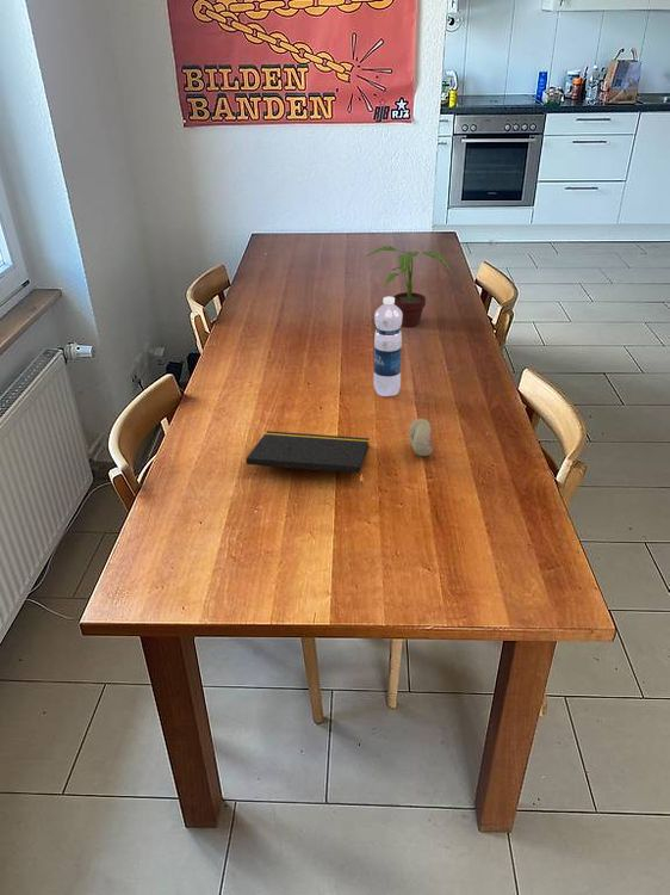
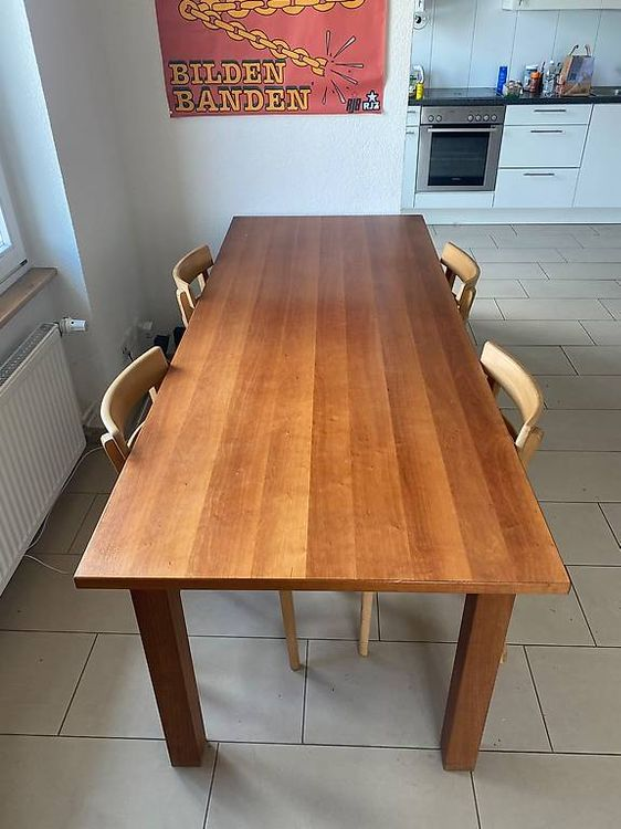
- water bottle (387, 346)
- potted plant (407, 285)
- notepad (310, 450)
- fruit (422, 438)
